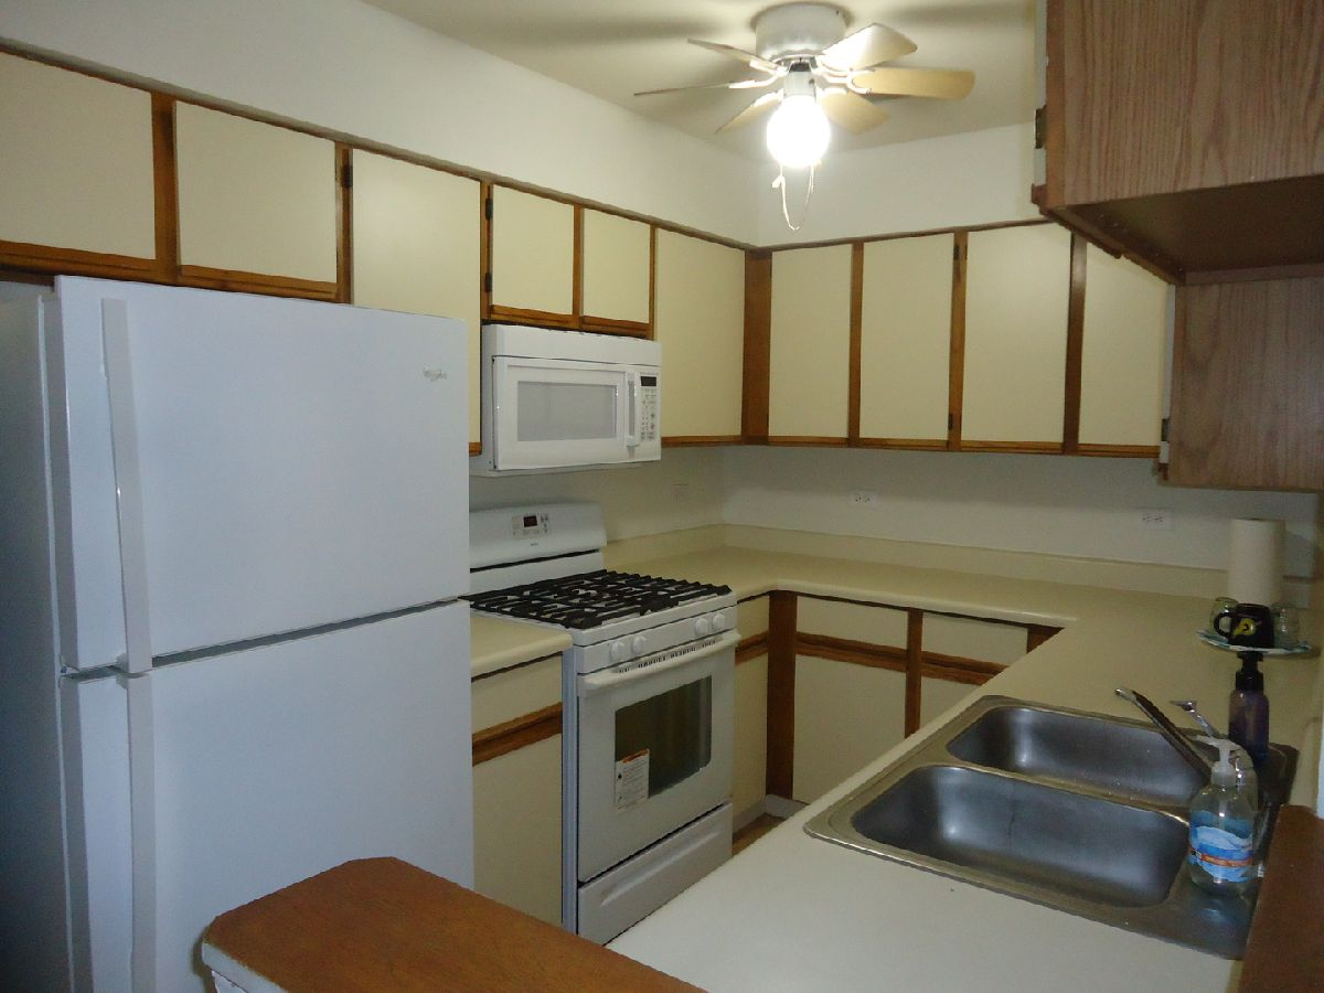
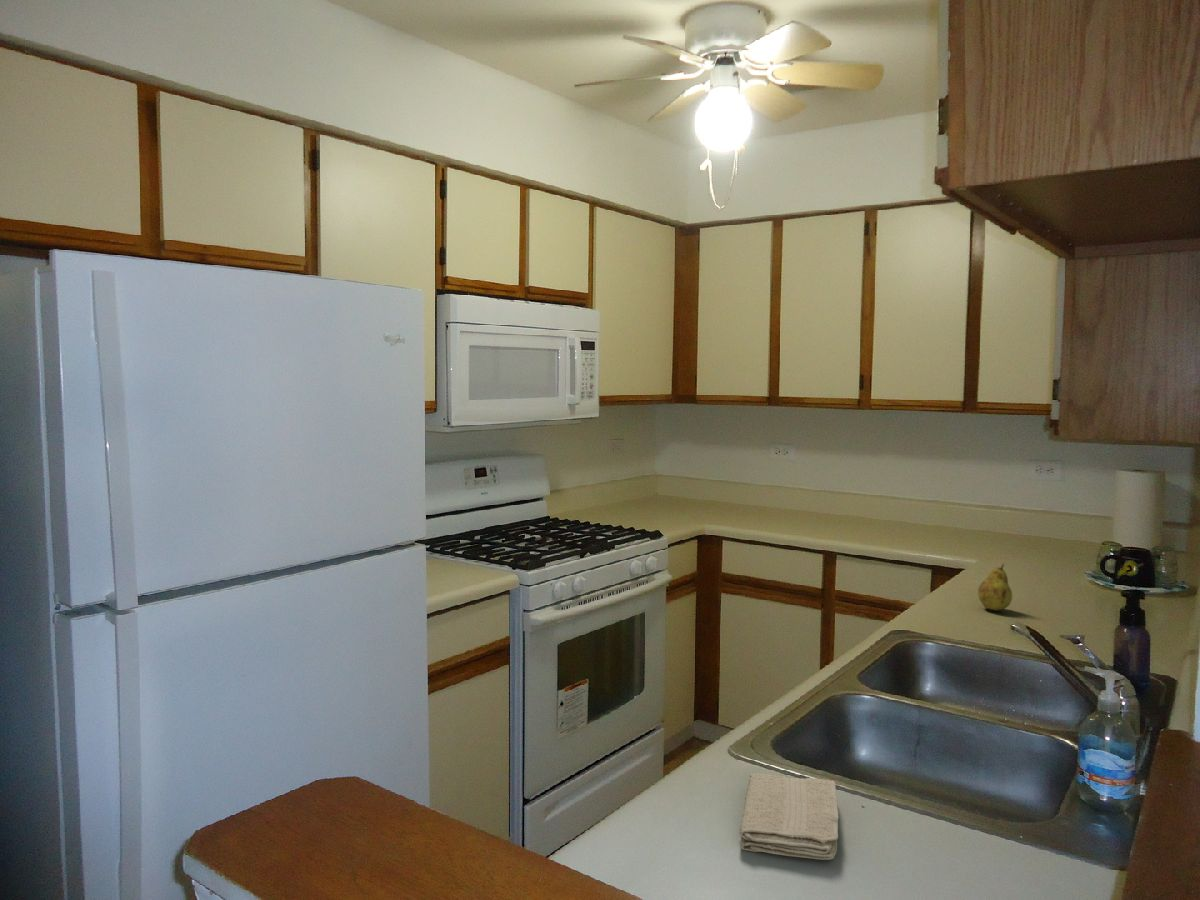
+ fruit (994, 586)
+ washcloth (789, 811)
